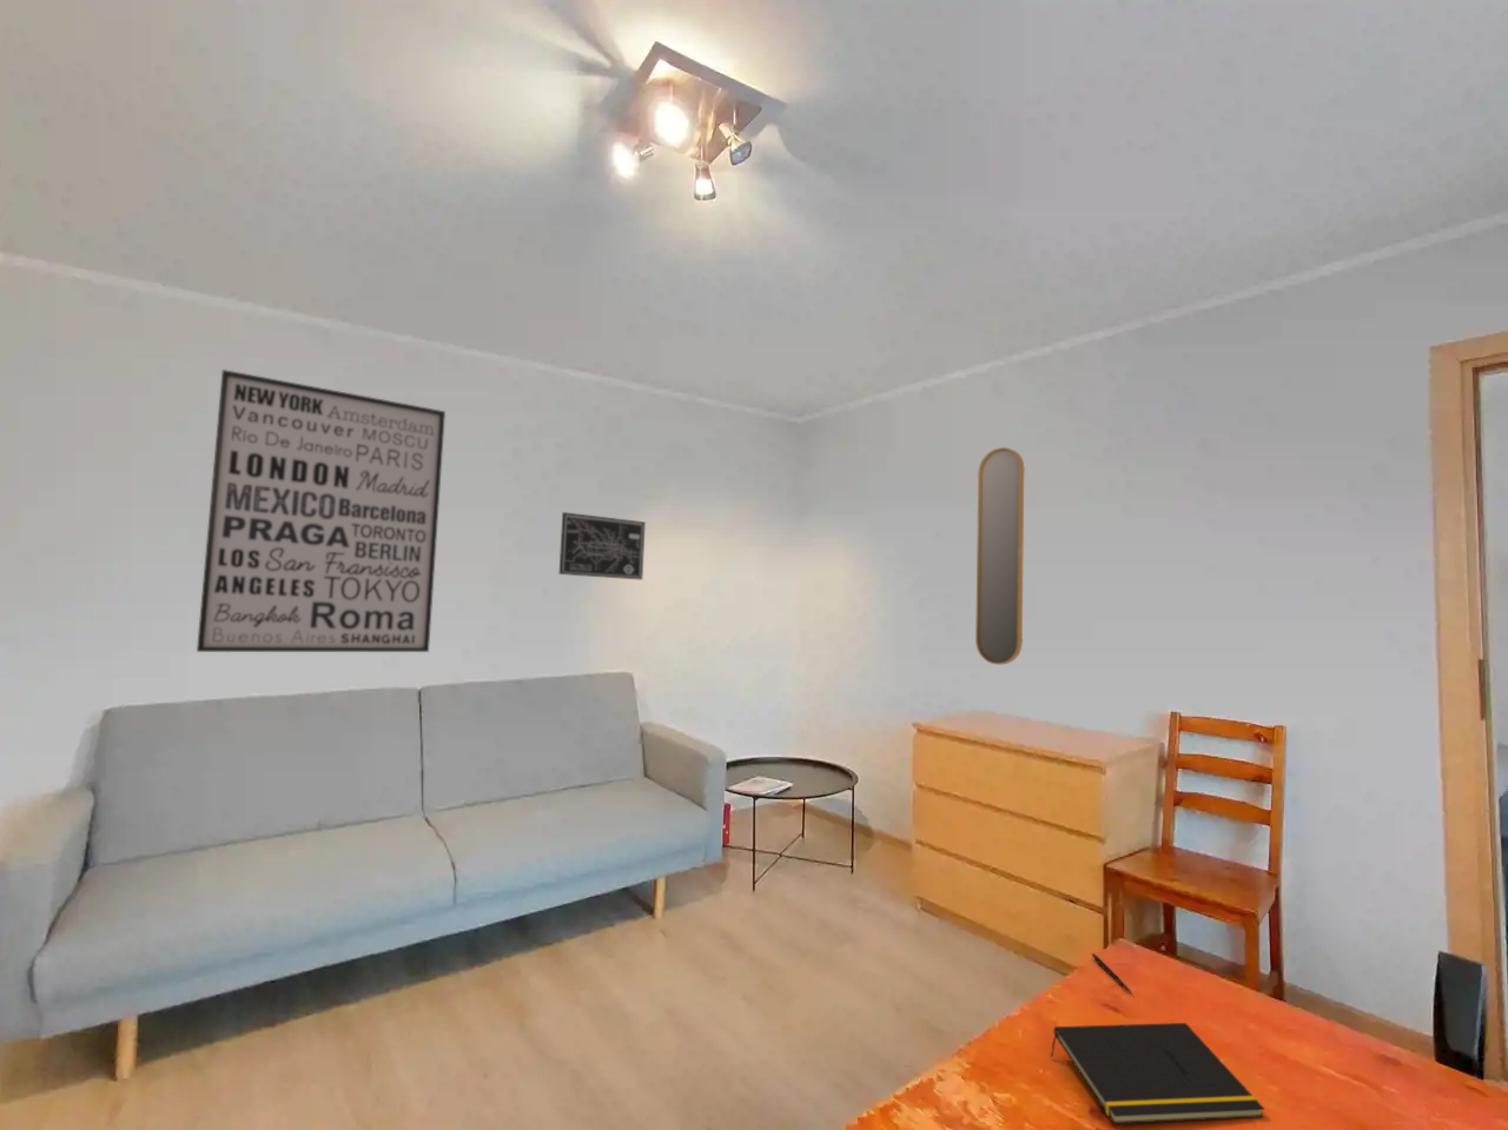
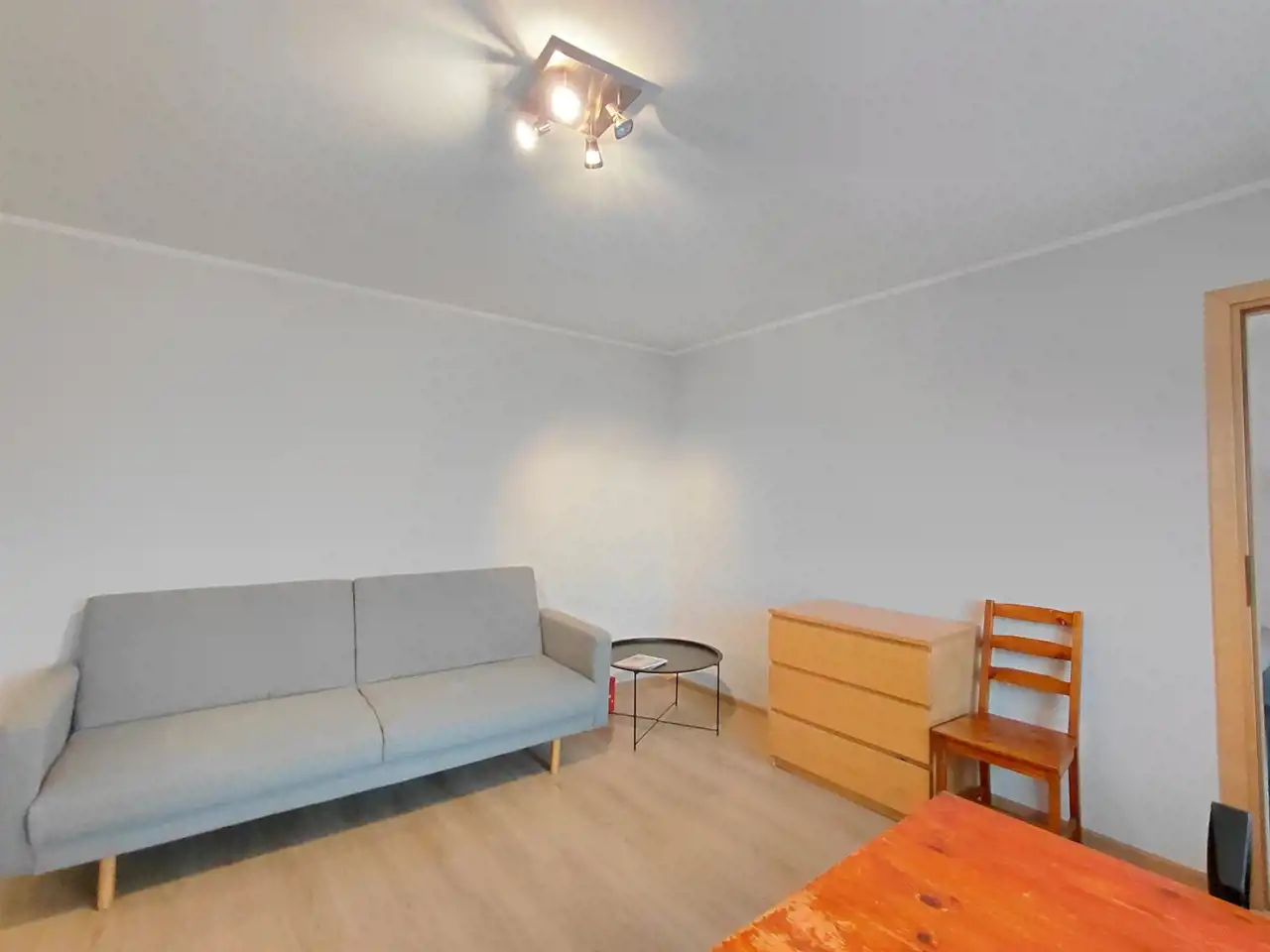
- pen (1111, 972)
- notepad (1152, 1068)
- home mirror (999, 554)
- wall art (331, 520)
- wall art (603, 546)
